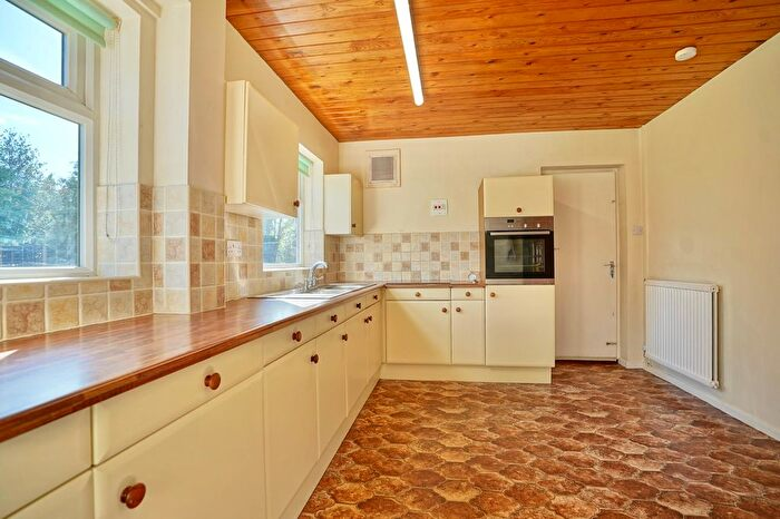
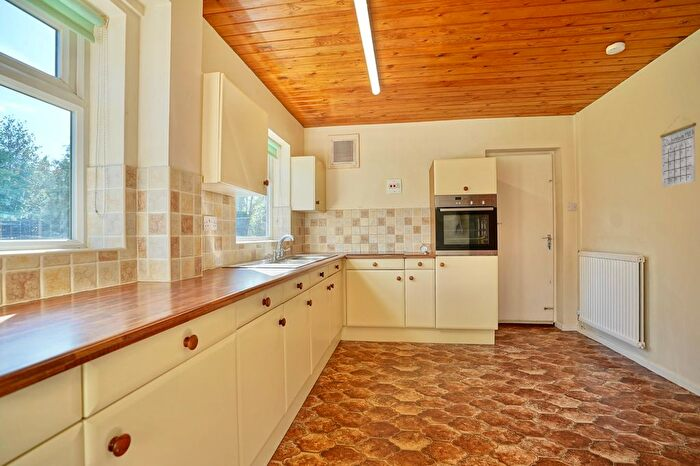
+ calendar (677, 150)
